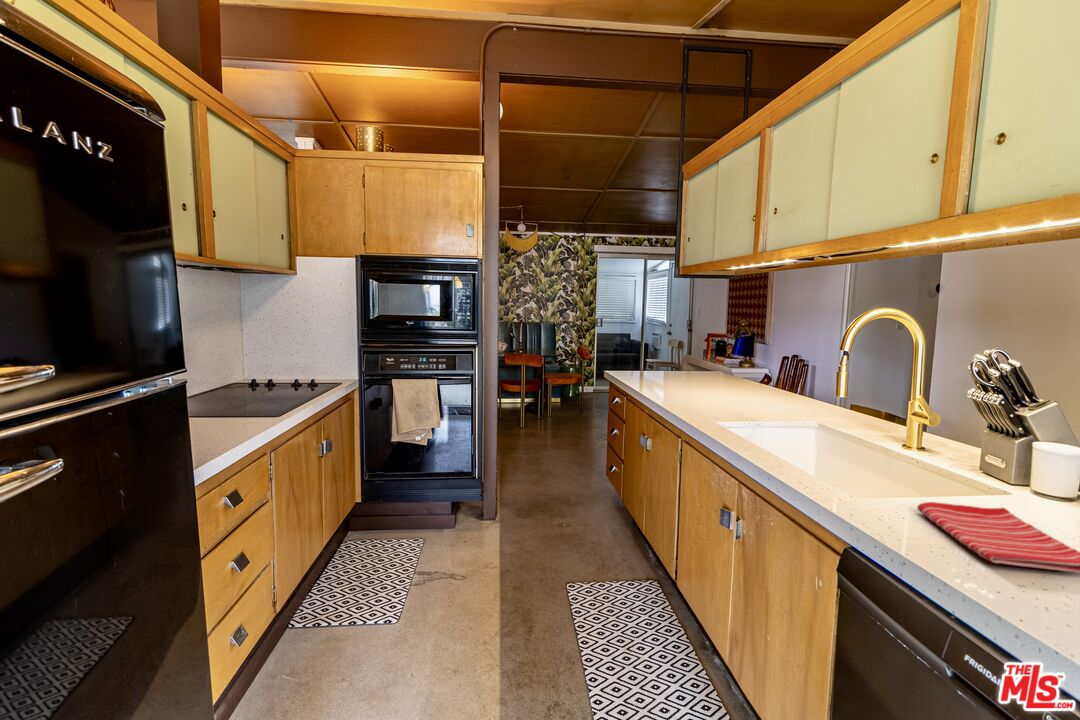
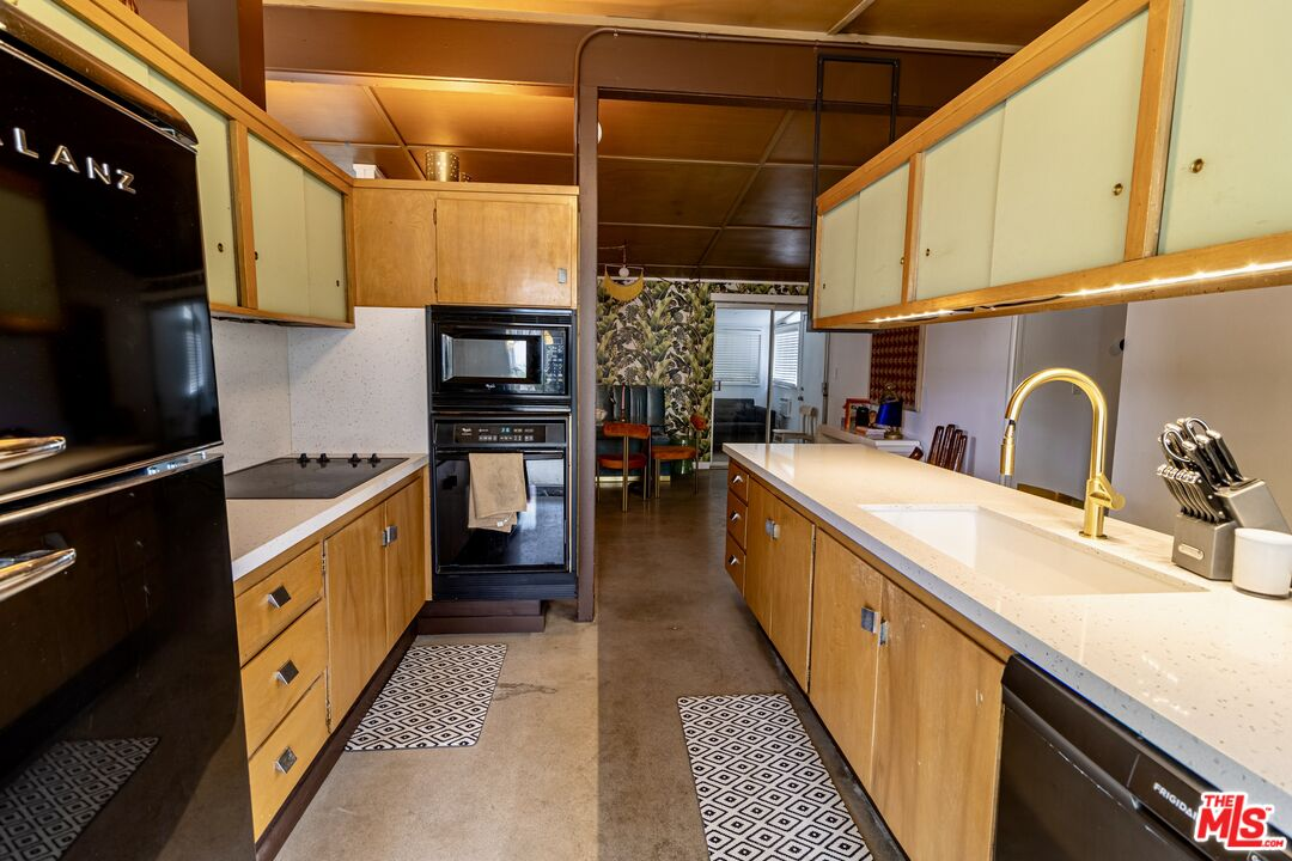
- dish towel (998, 533)
